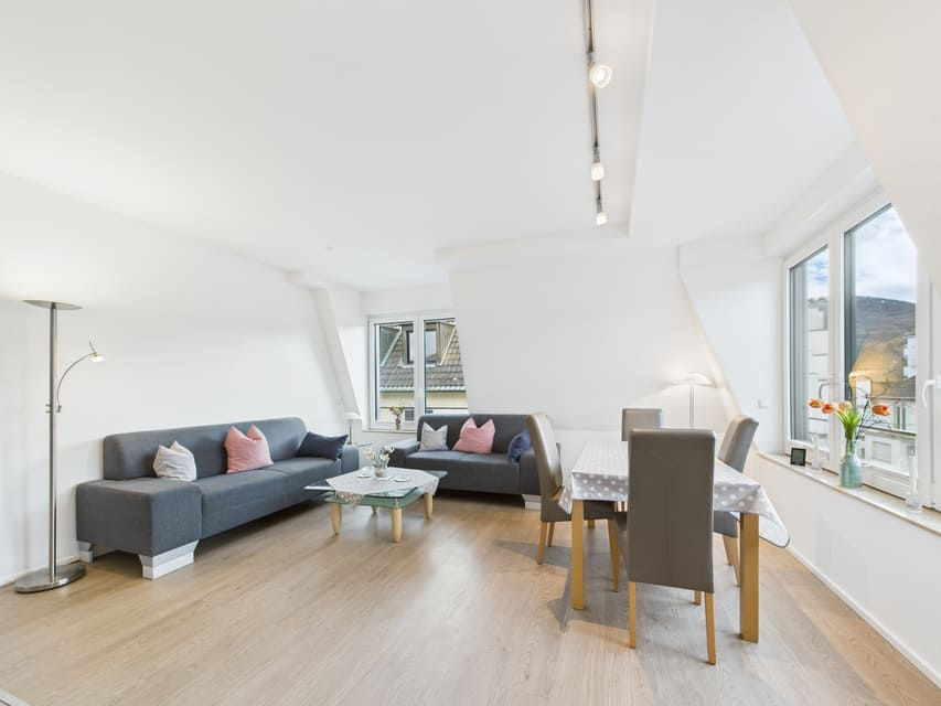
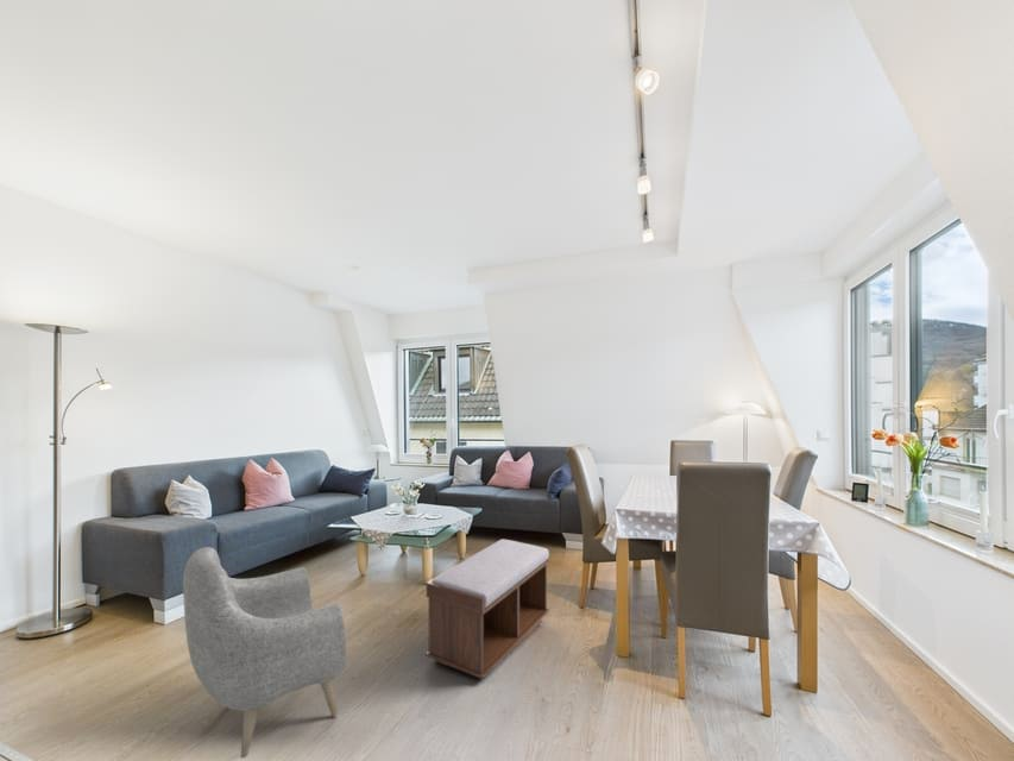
+ armchair (279, 625)
+ bench (493, 600)
